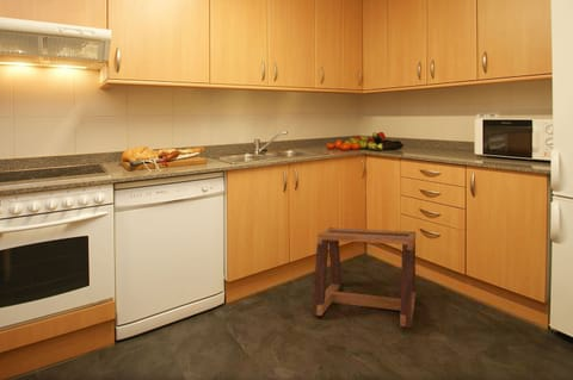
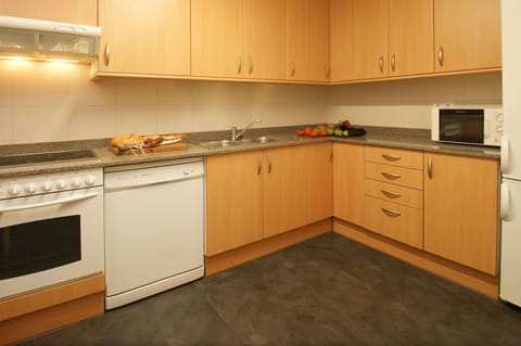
- stool (365, 294)
